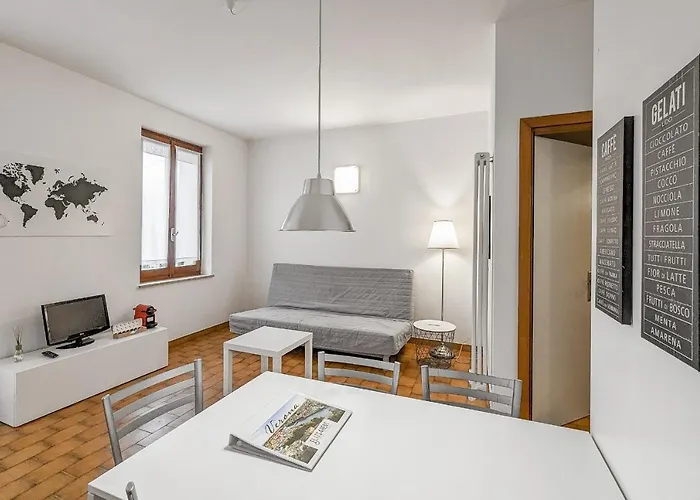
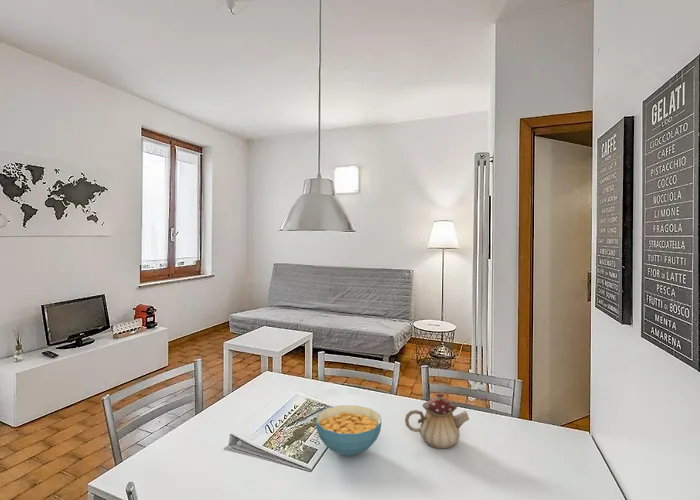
+ cereal bowl (348, 434)
+ teapot (436, 416)
